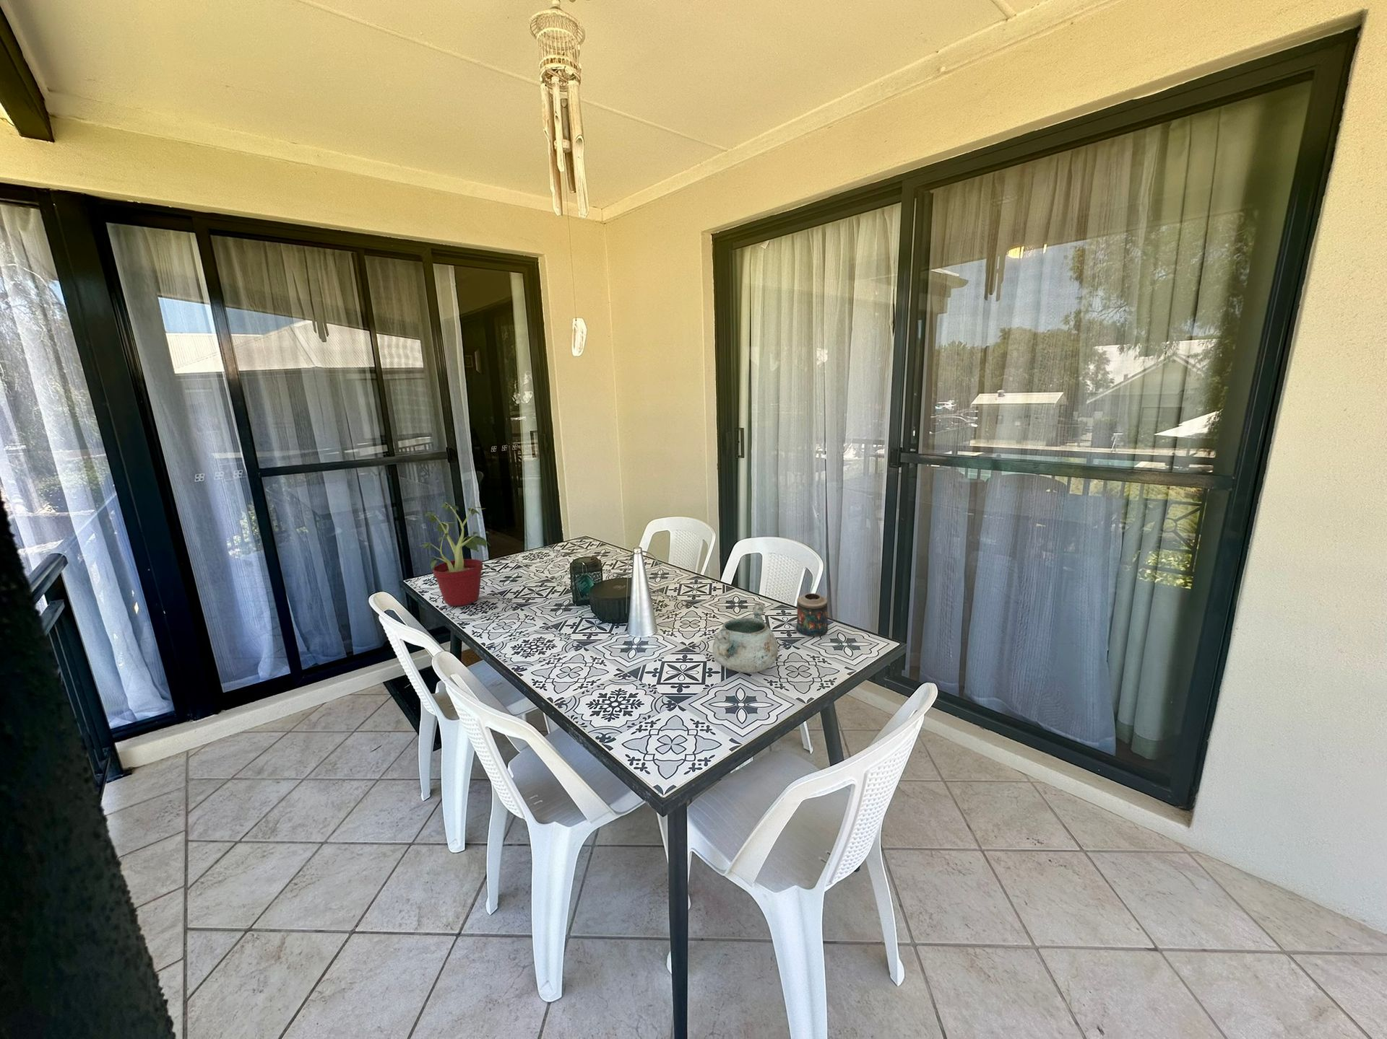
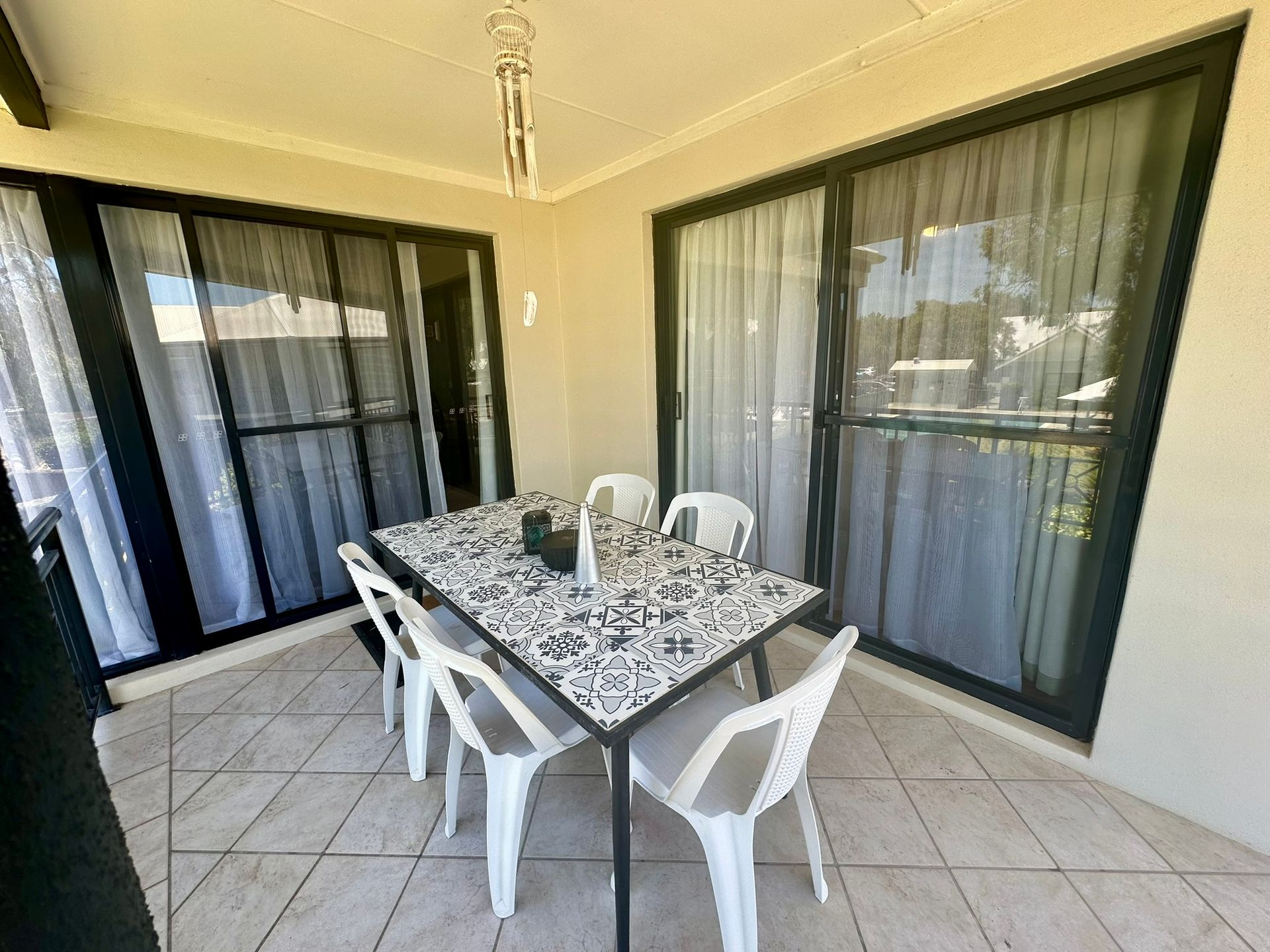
- bowl (745, 642)
- potted plant (452, 549)
- candle (808, 611)
